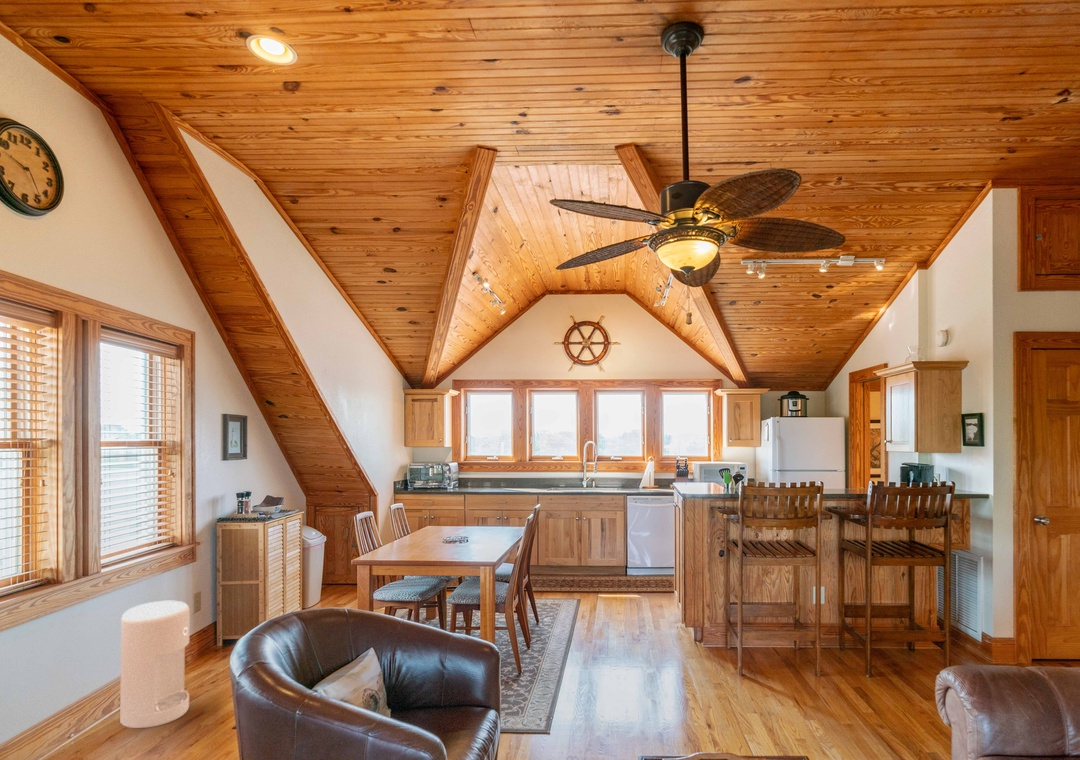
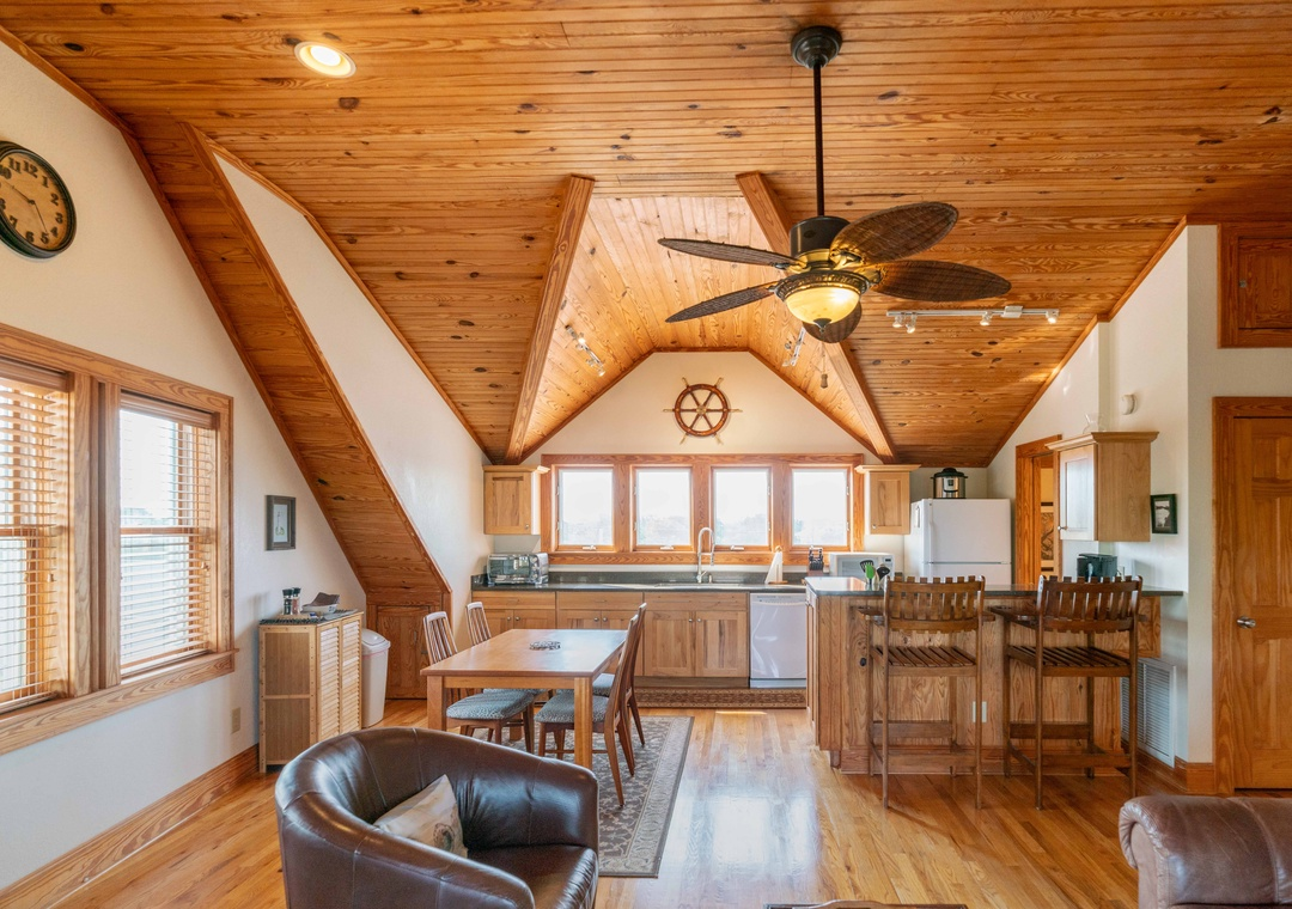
- air purifier (156, 660)
